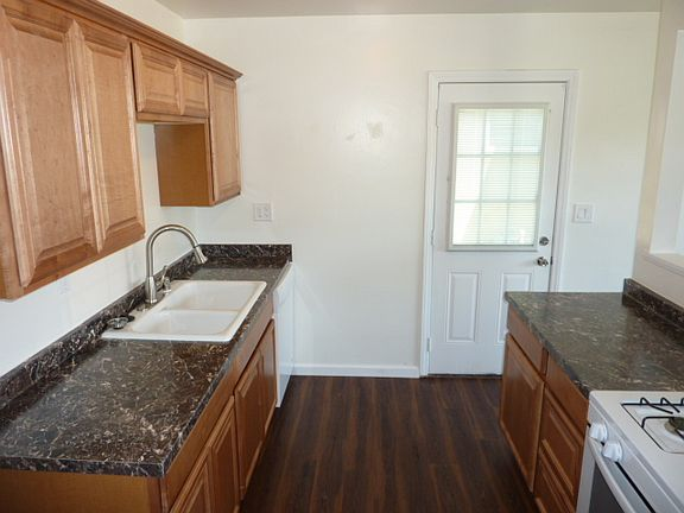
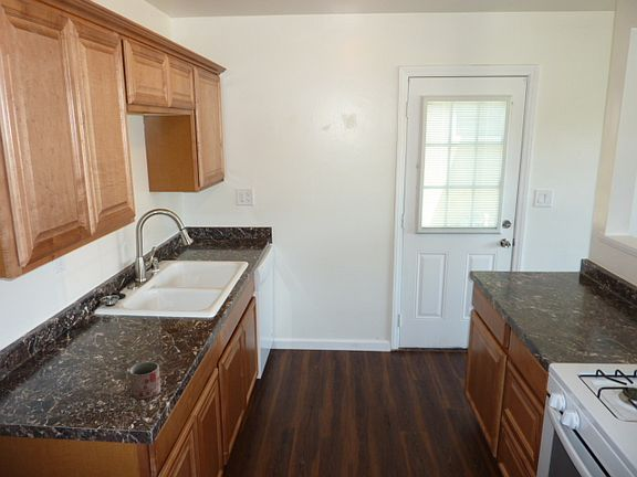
+ mug (146, 377)
